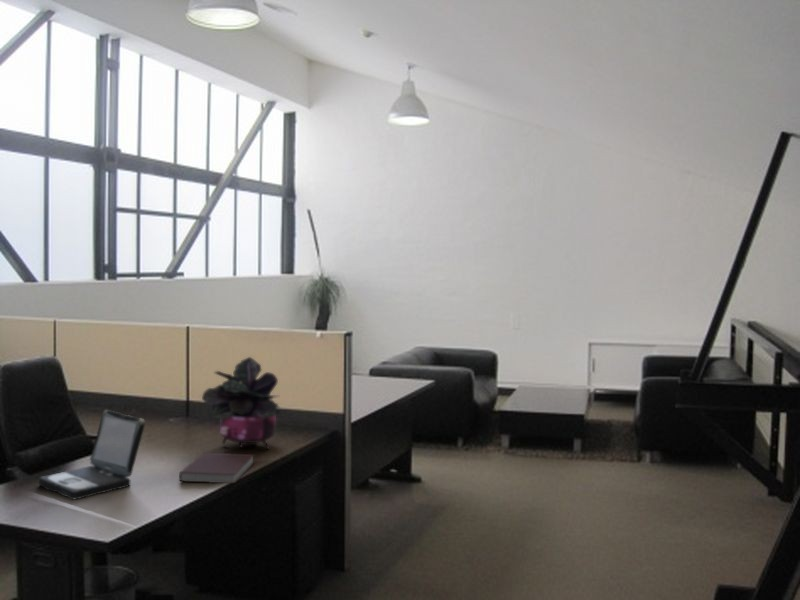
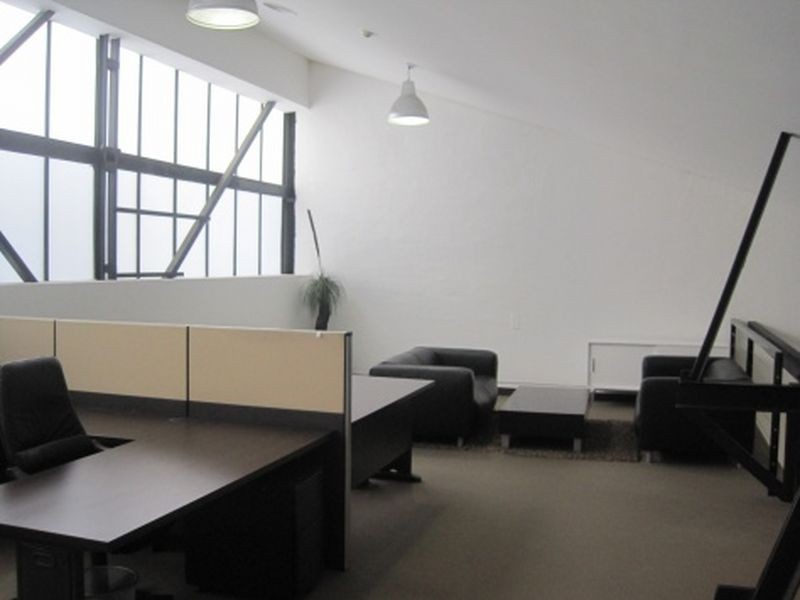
- notebook (218, 467)
- laptop (93, 451)
- potted plant (246, 402)
